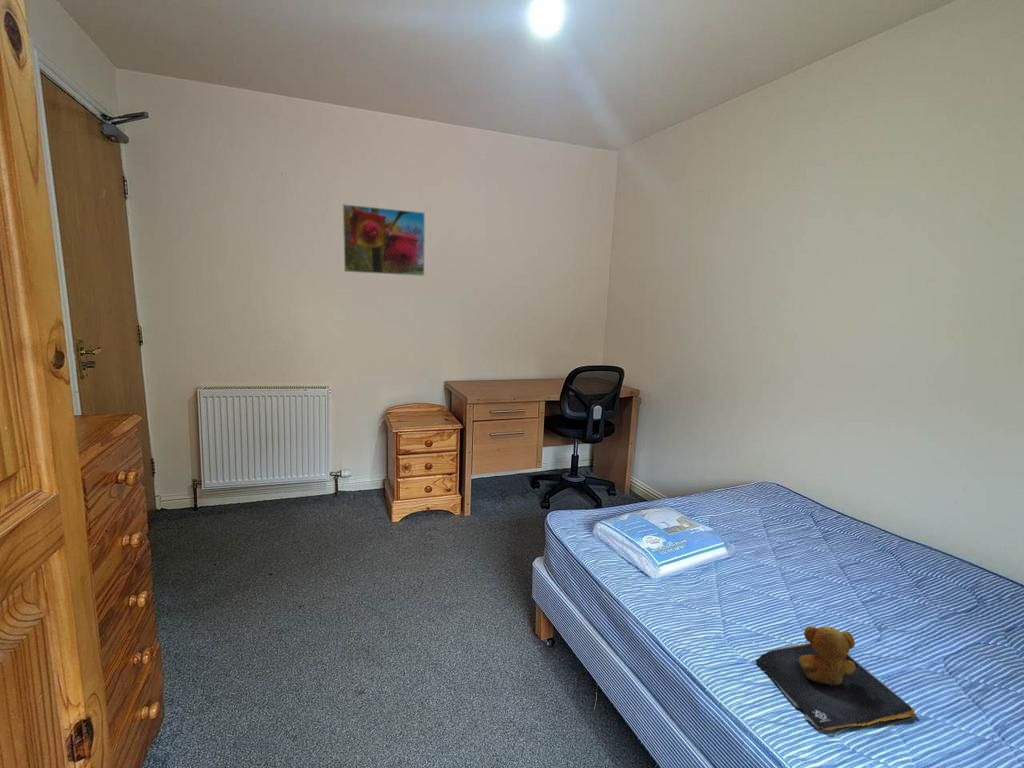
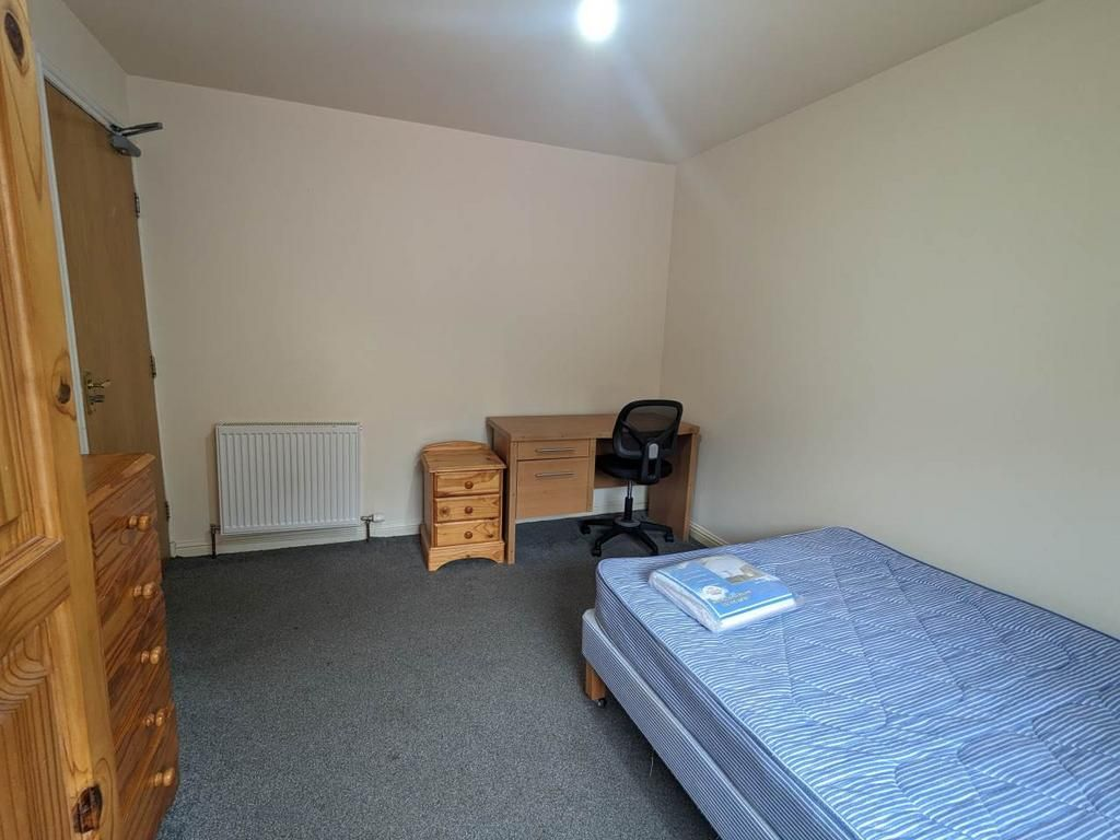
- teddy bear (831, 657)
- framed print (385, 241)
